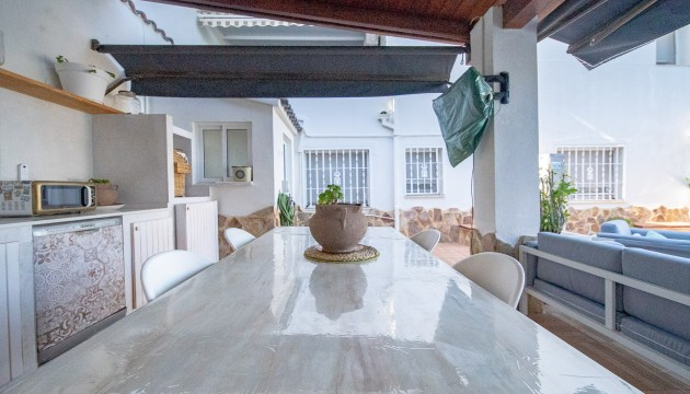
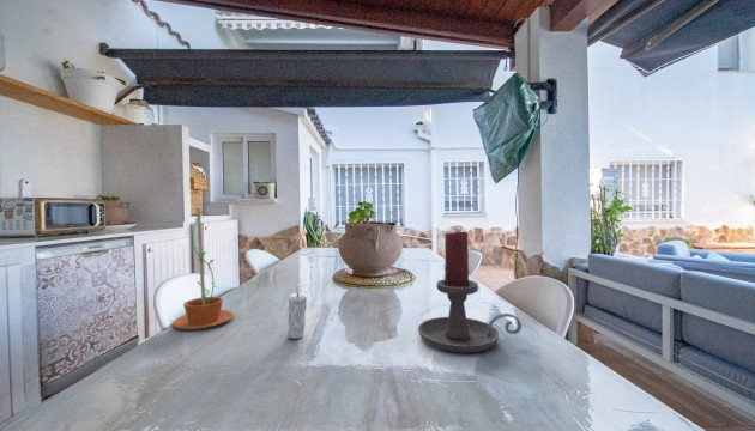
+ candle holder (469, 284)
+ flower pot (203, 265)
+ candle (297, 310)
